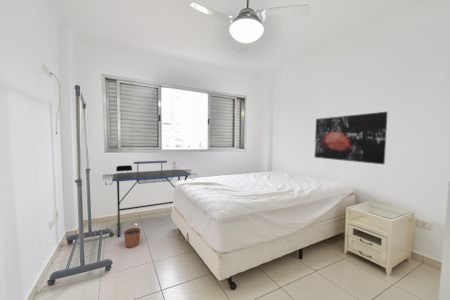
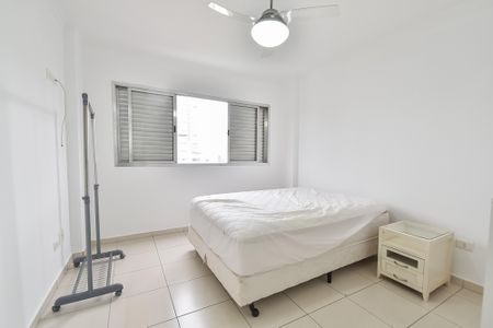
- desk (152, 182)
- plant pot (132, 234)
- wall art (345, 138)
